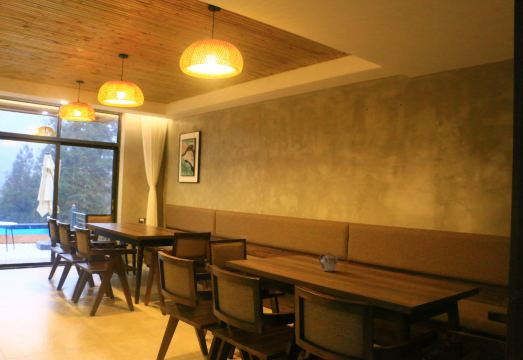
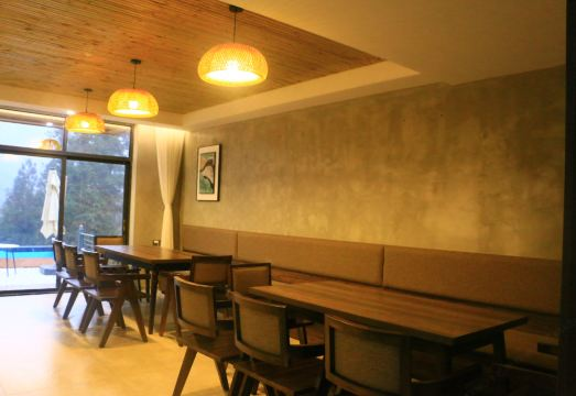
- teapot (329, 261)
